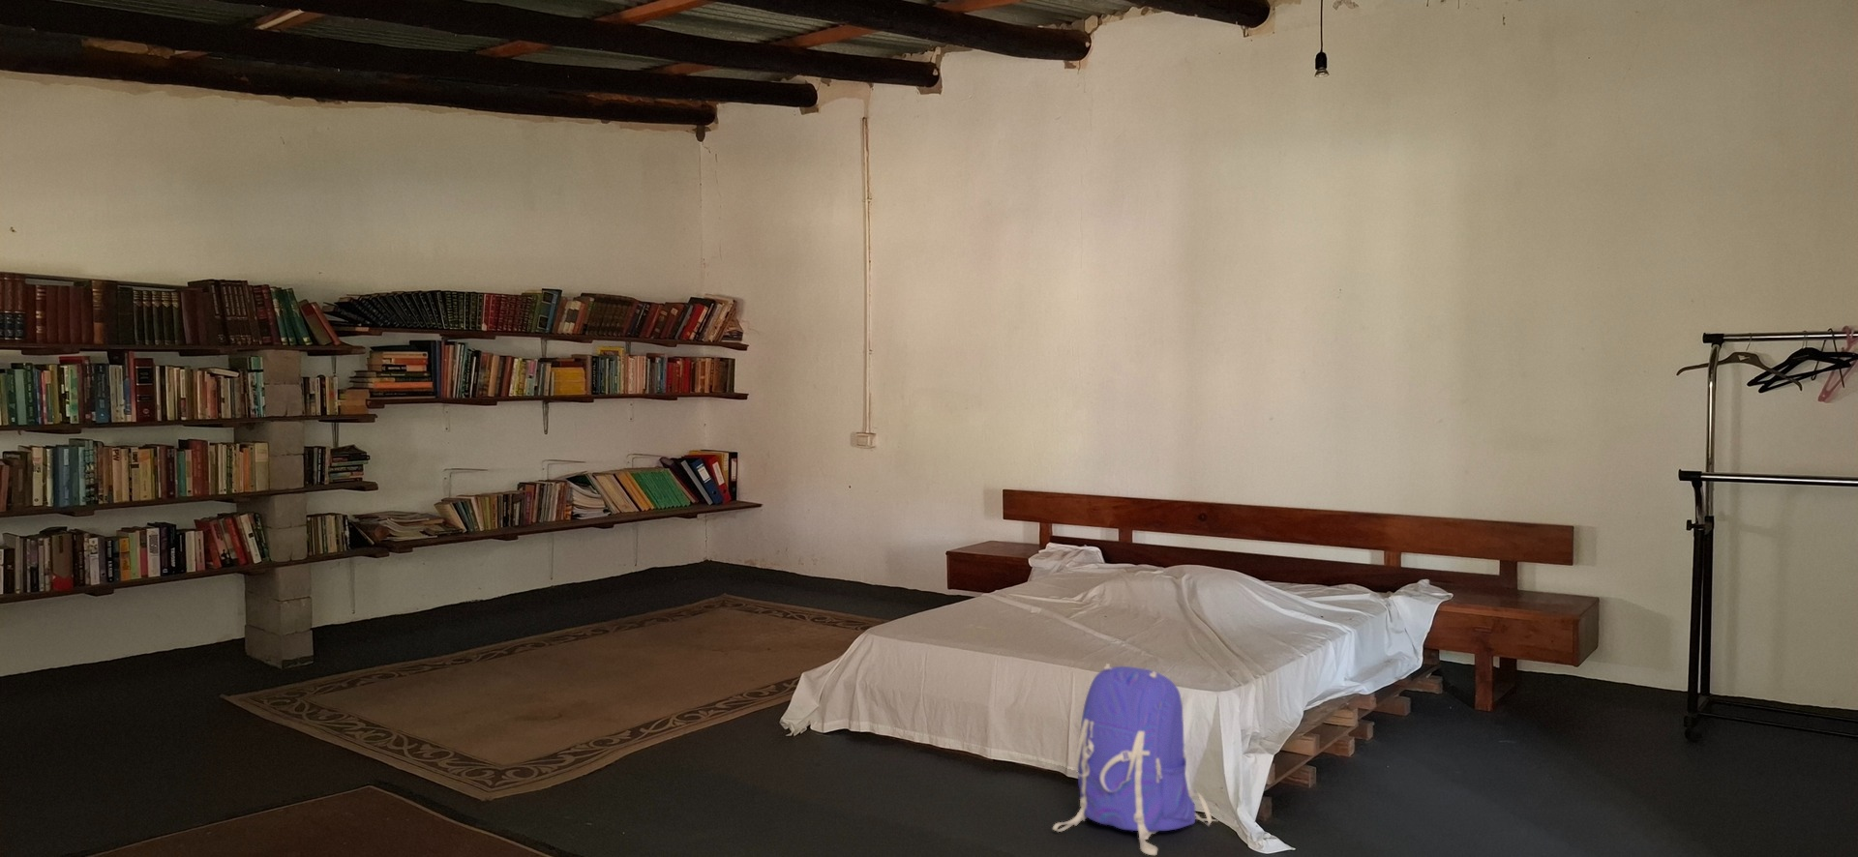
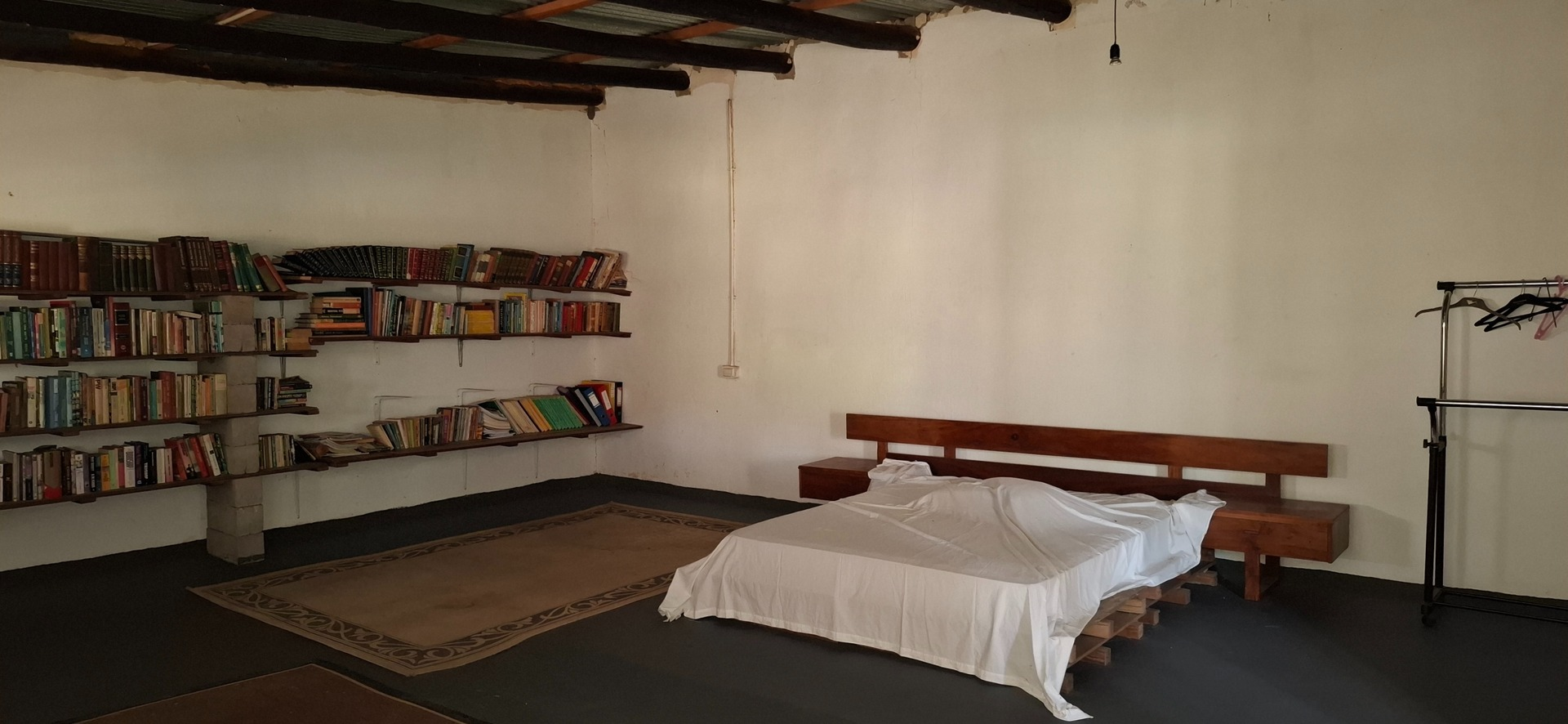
- backpack (1129, 748)
